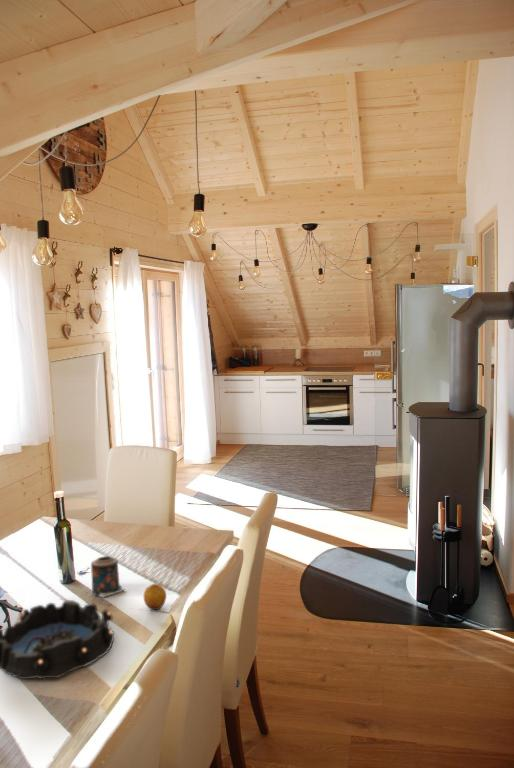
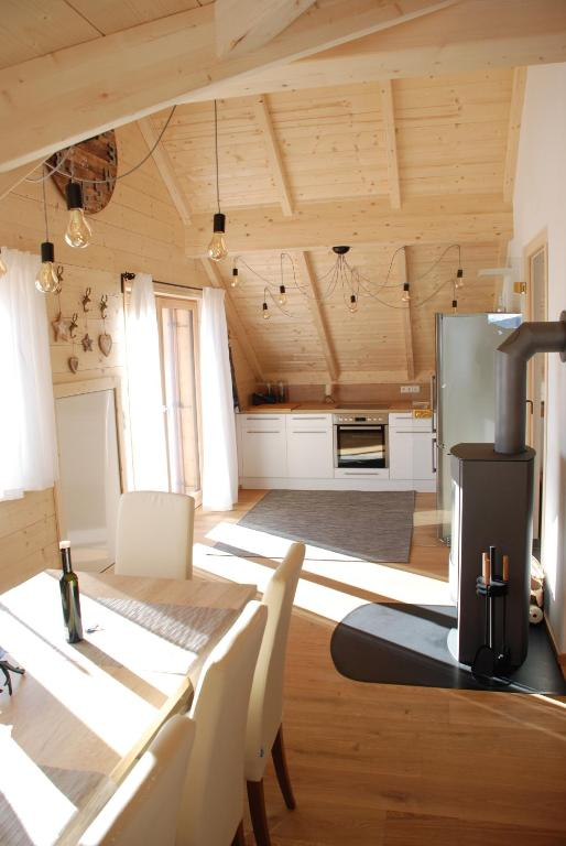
- candle (108, 574)
- decorative bowl (54, 634)
- fruit (154, 596)
